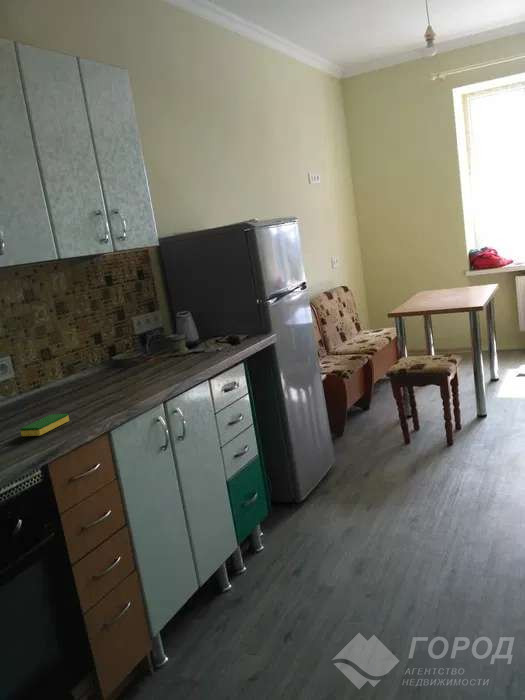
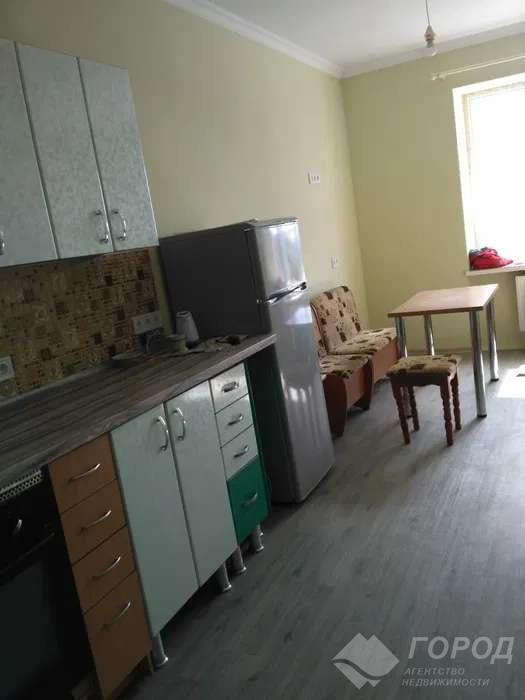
- dish sponge (45, 424)
